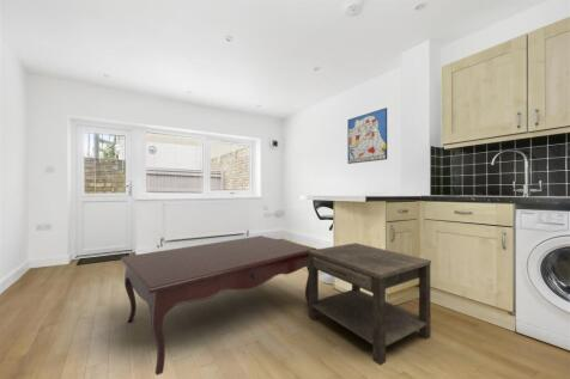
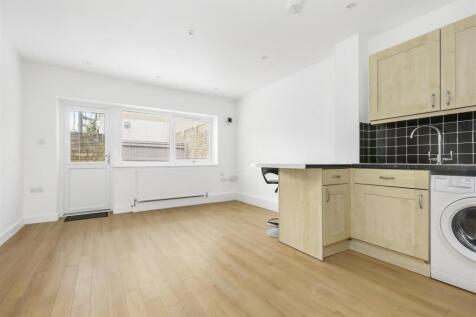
- wall art (365, 137)
- side table (364, 292)
- coffee table (225, 282)
